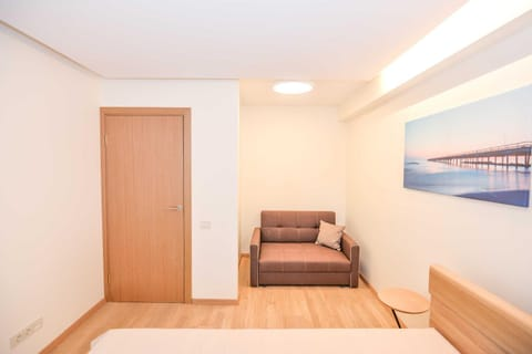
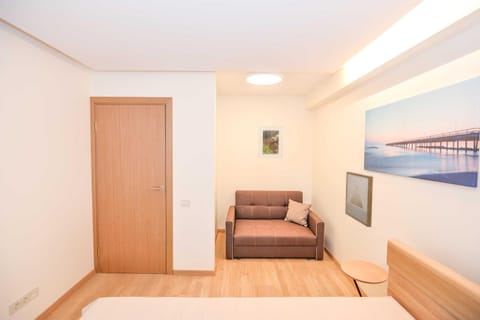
+ wall art (357, 196)
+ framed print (270, 142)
